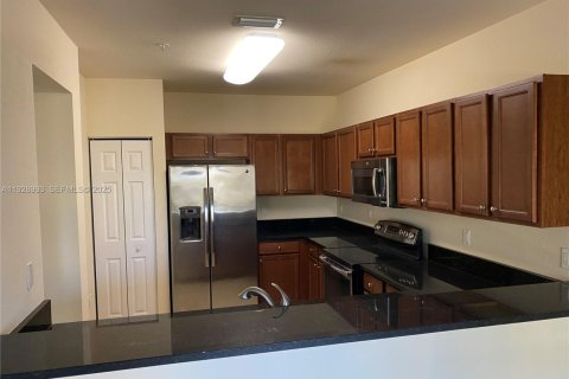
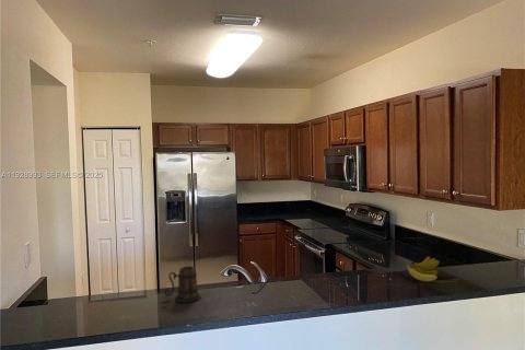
+ mug (183, 283)
+ banana (422, 268)
